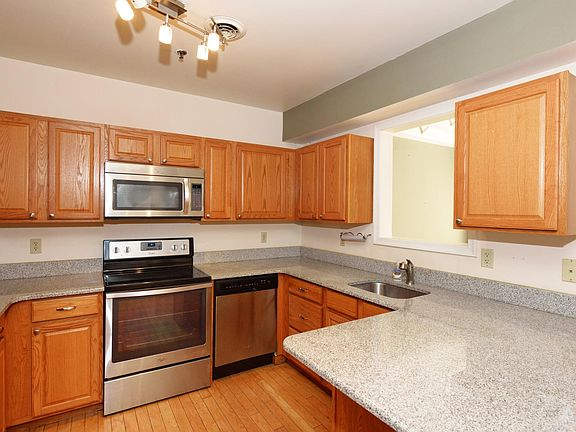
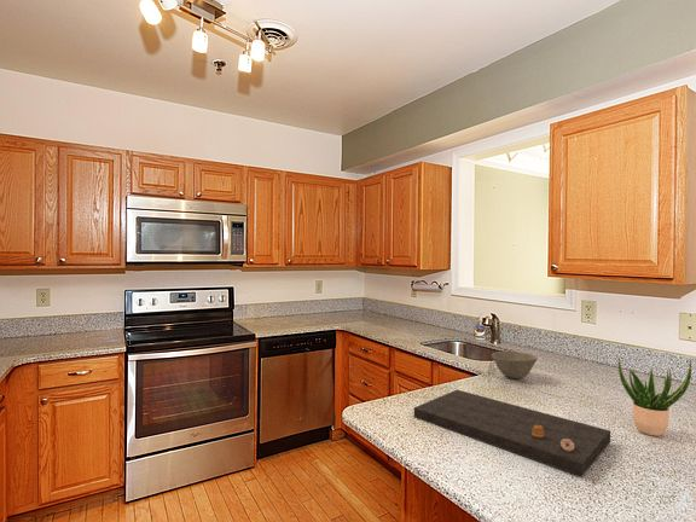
+ cutting board (505, 418)
+ bowl (514, 366)
+ potted plant (651, 392)
